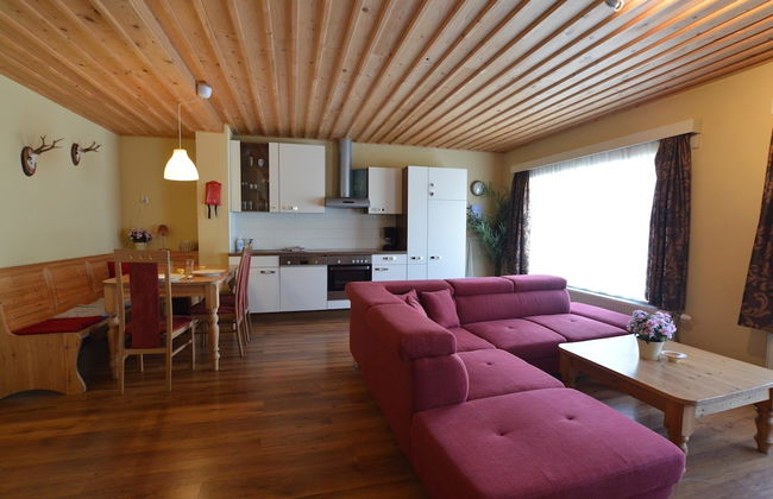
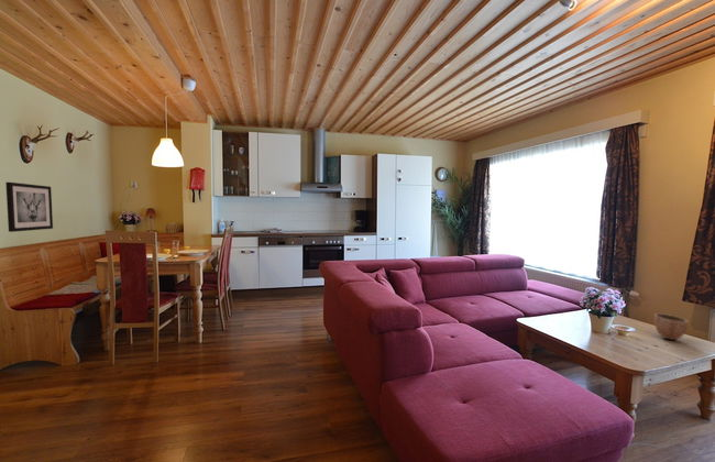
+ wall art (31, 207)
+ decorative bowl (670, 328)
